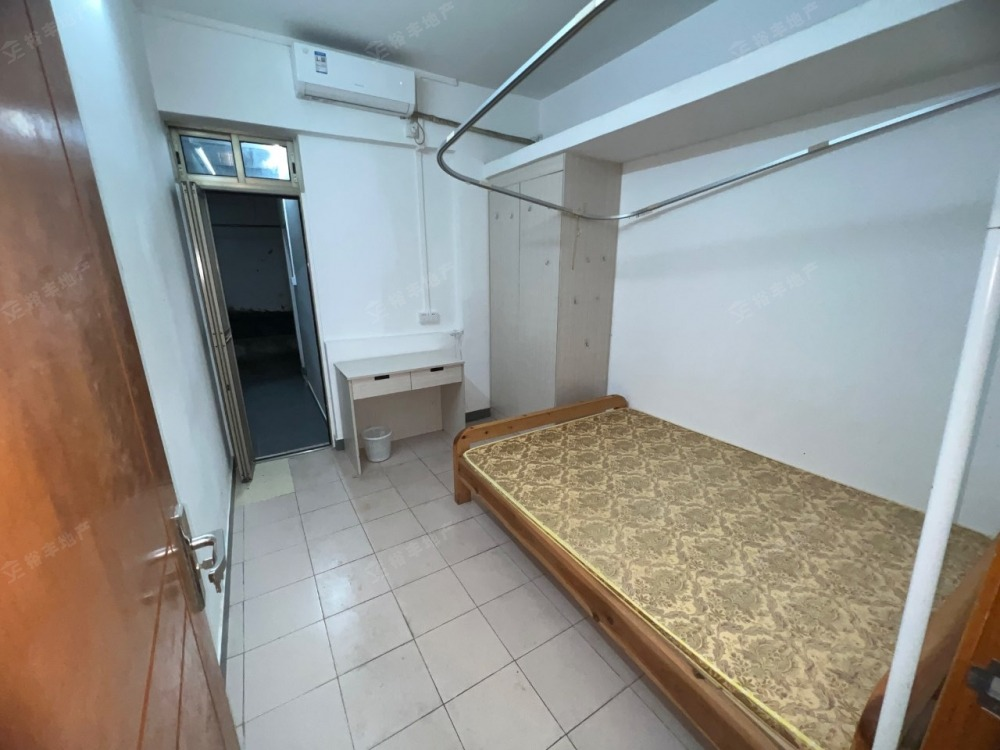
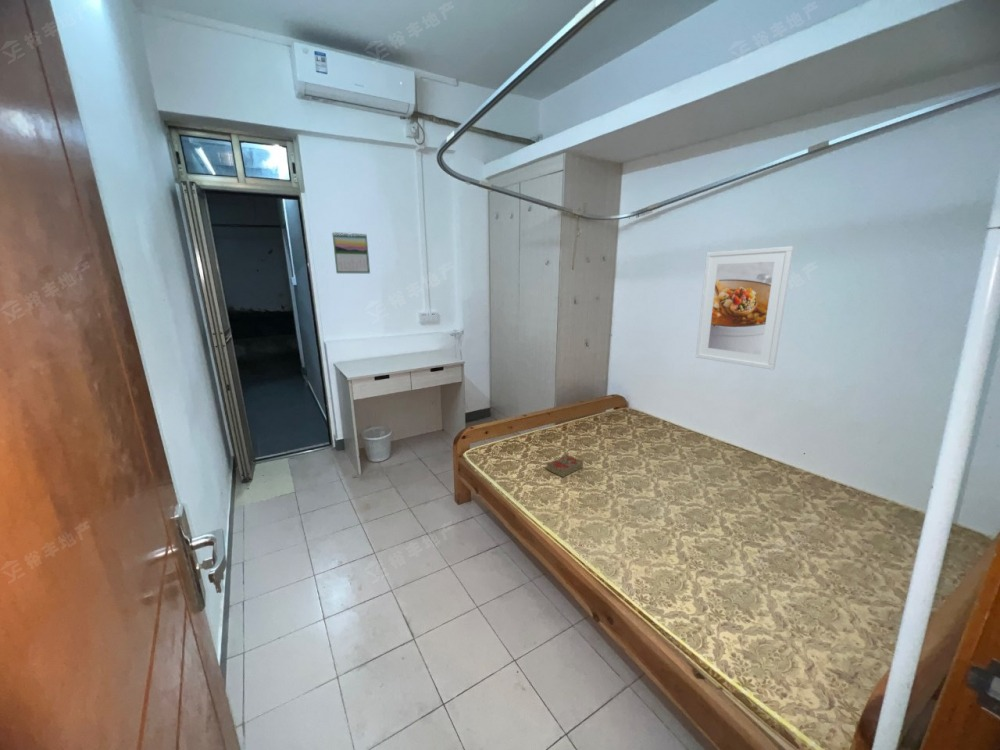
+ calendar (351, 252)
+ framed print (739, 308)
+ book (564, 464)
